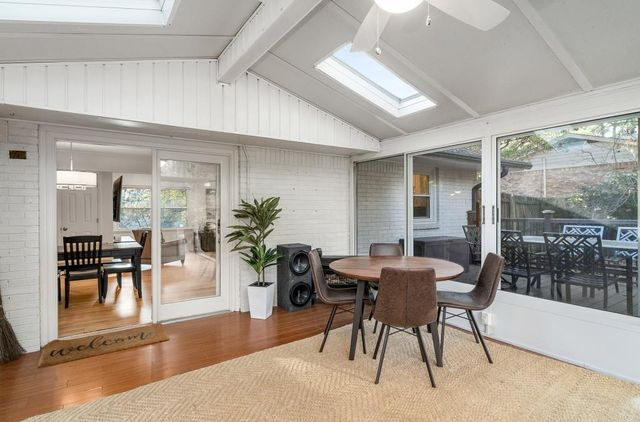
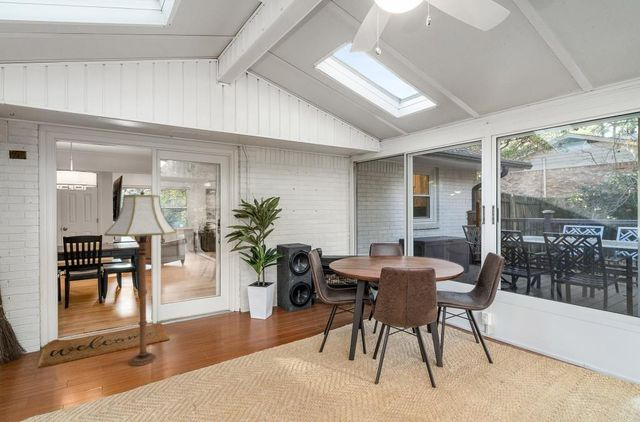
+ floor lamp (142, 274)
